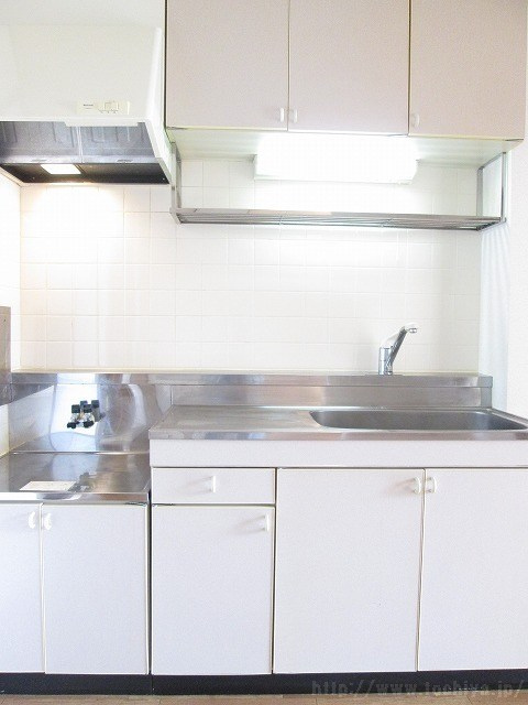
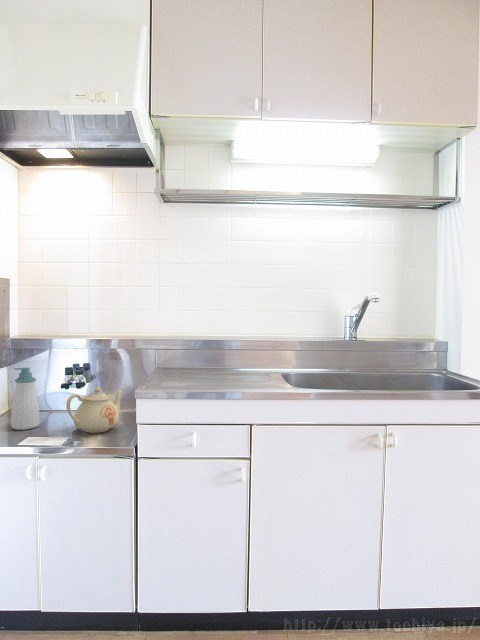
+ teapot (96, 407)
+ soap bottle (25, 397)
